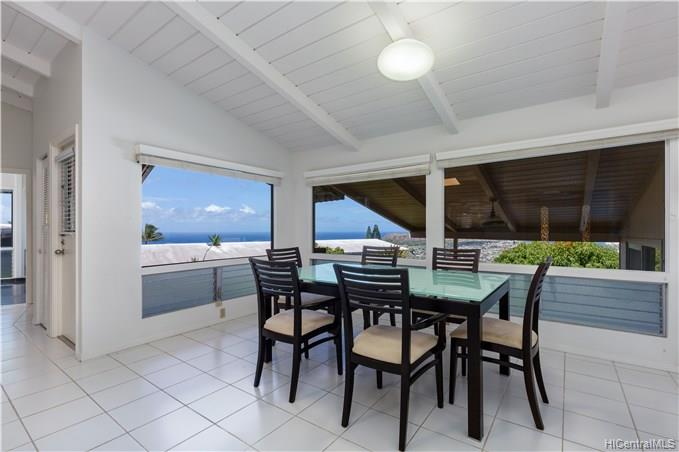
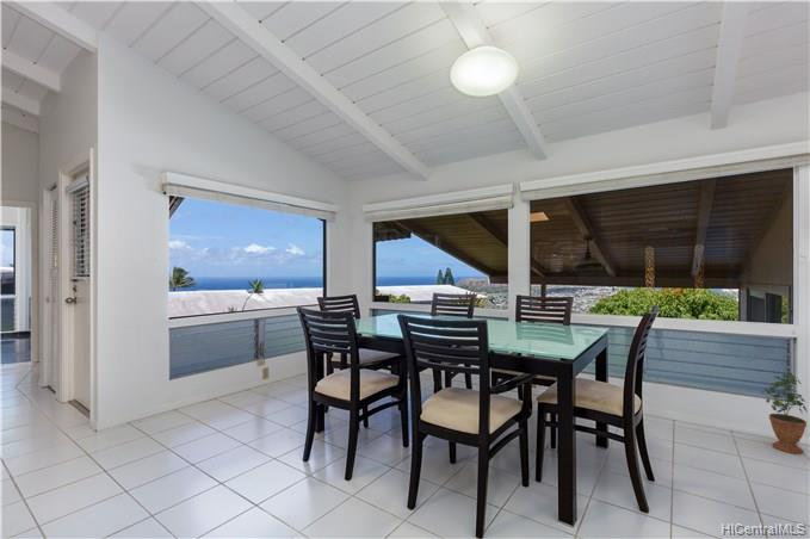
+ potted plant (783, 409)
